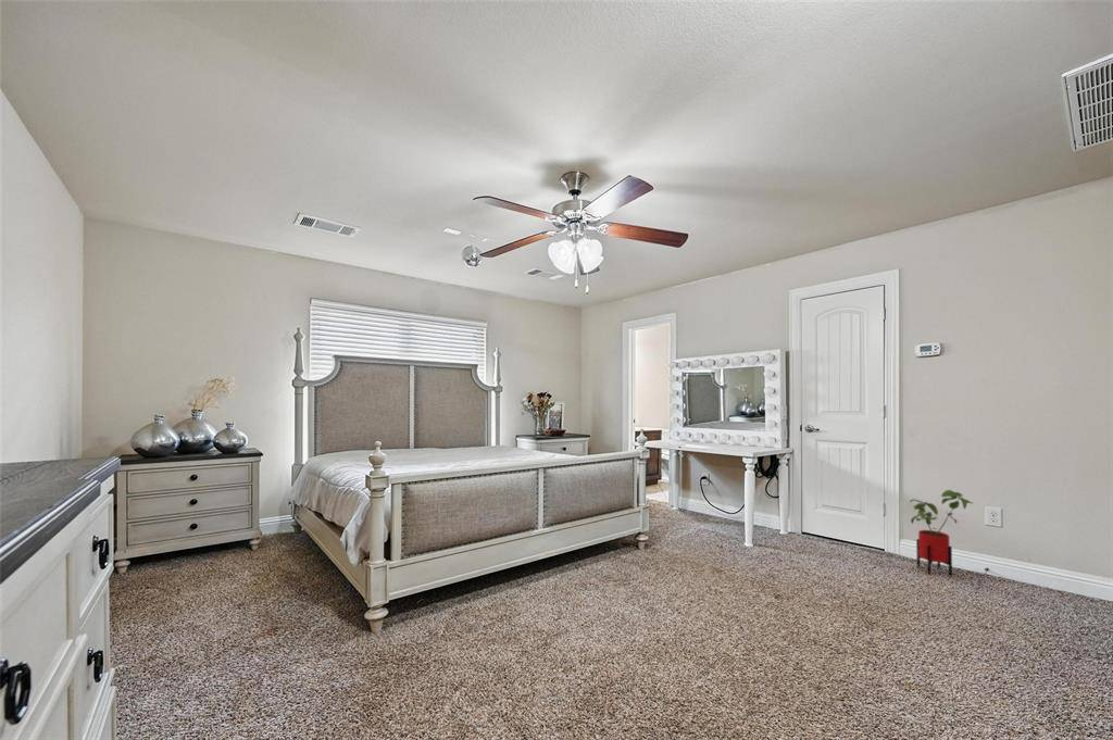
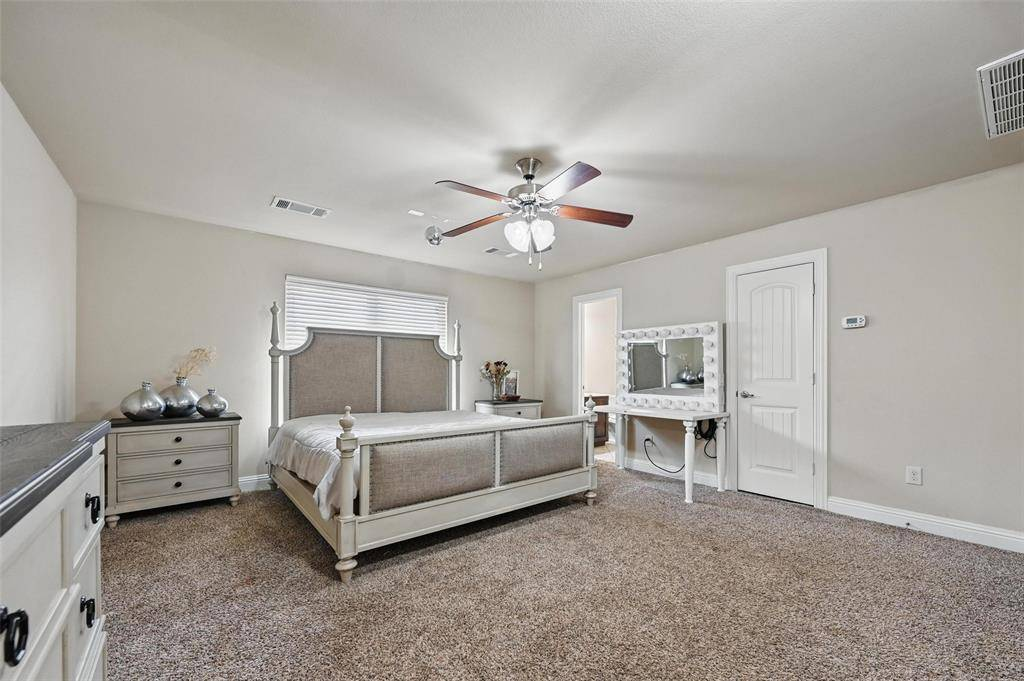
- house plant (936, 529)
